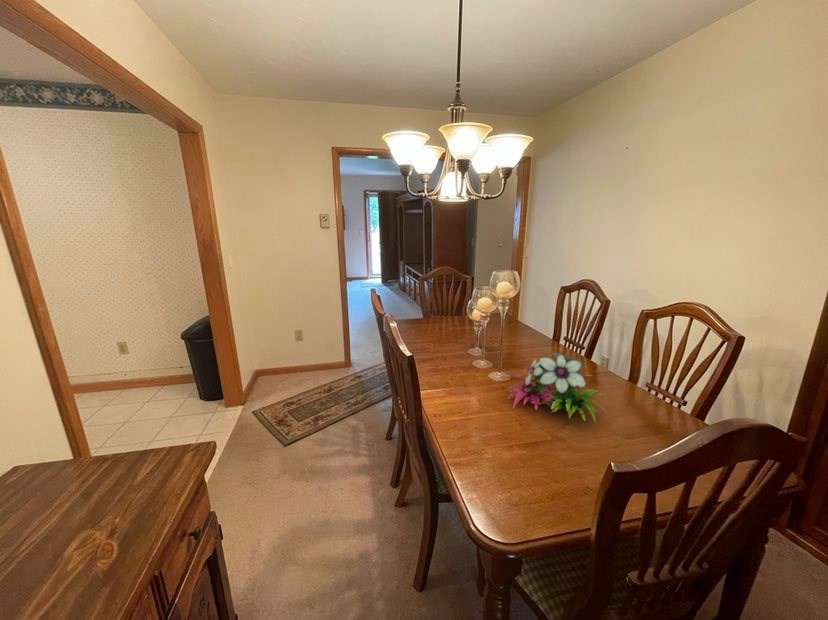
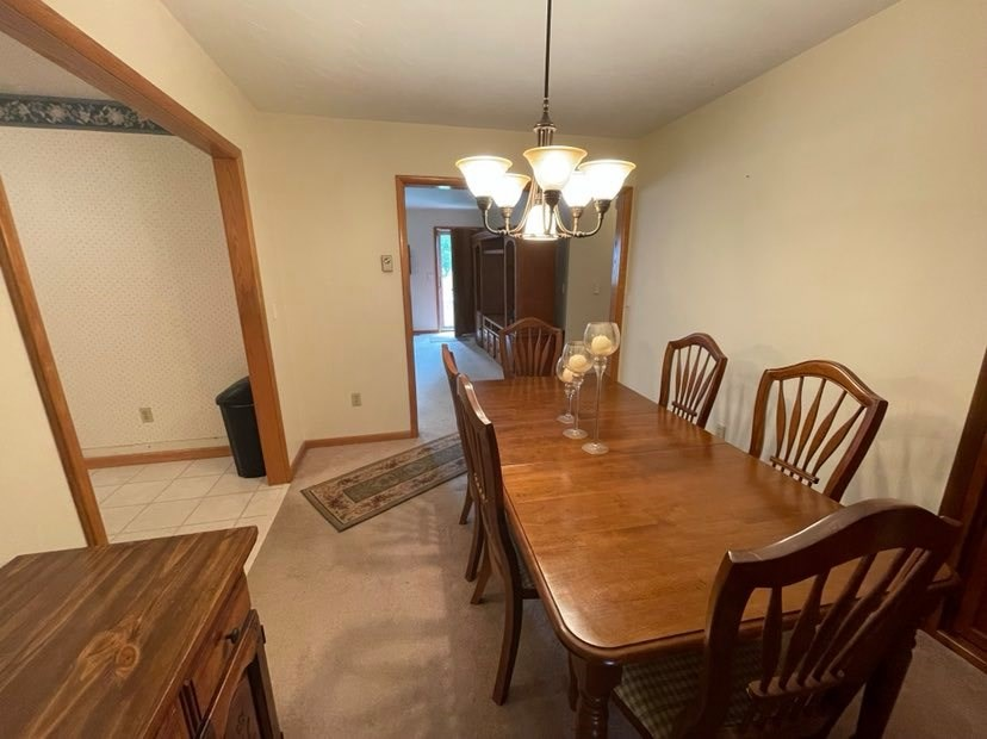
- flower arrangement (550, 378)
